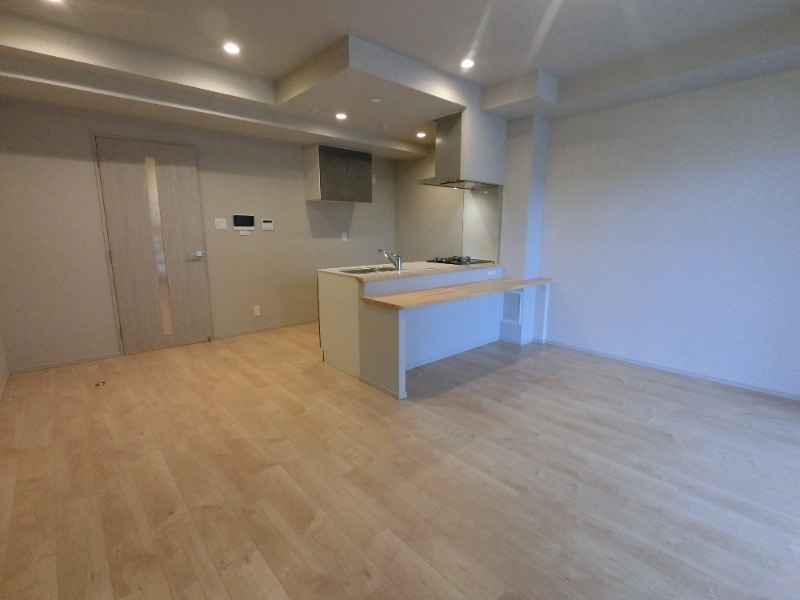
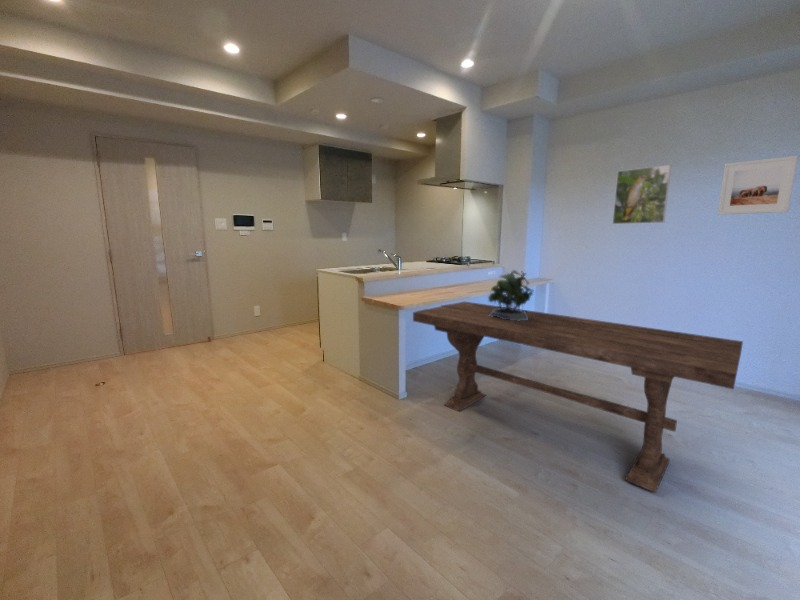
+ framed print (755, 187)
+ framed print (640, 196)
+ dining table (545, 384)
+ potted plant (510, 292)
